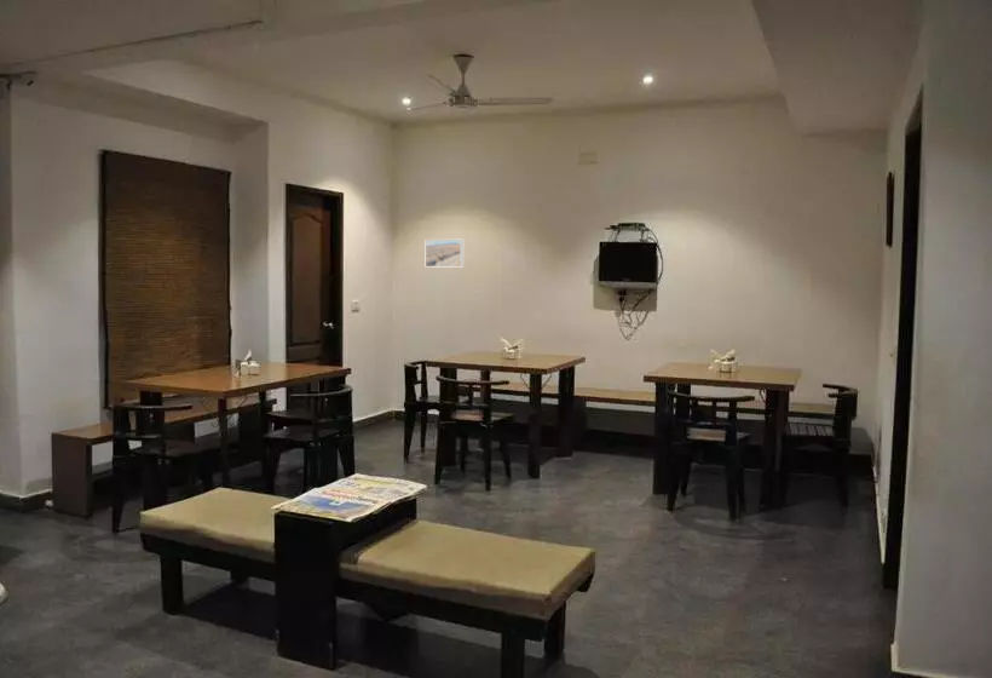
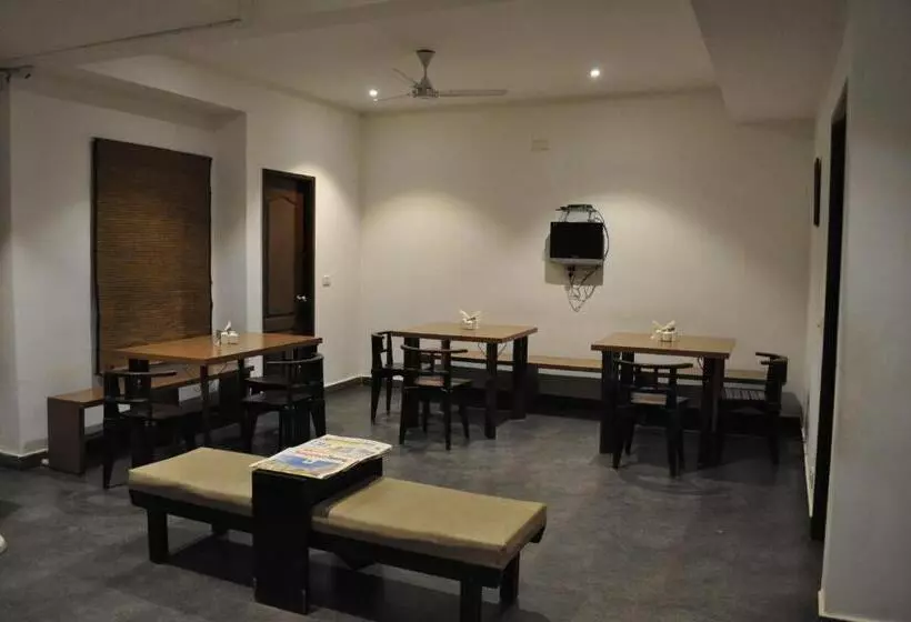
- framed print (444, 253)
